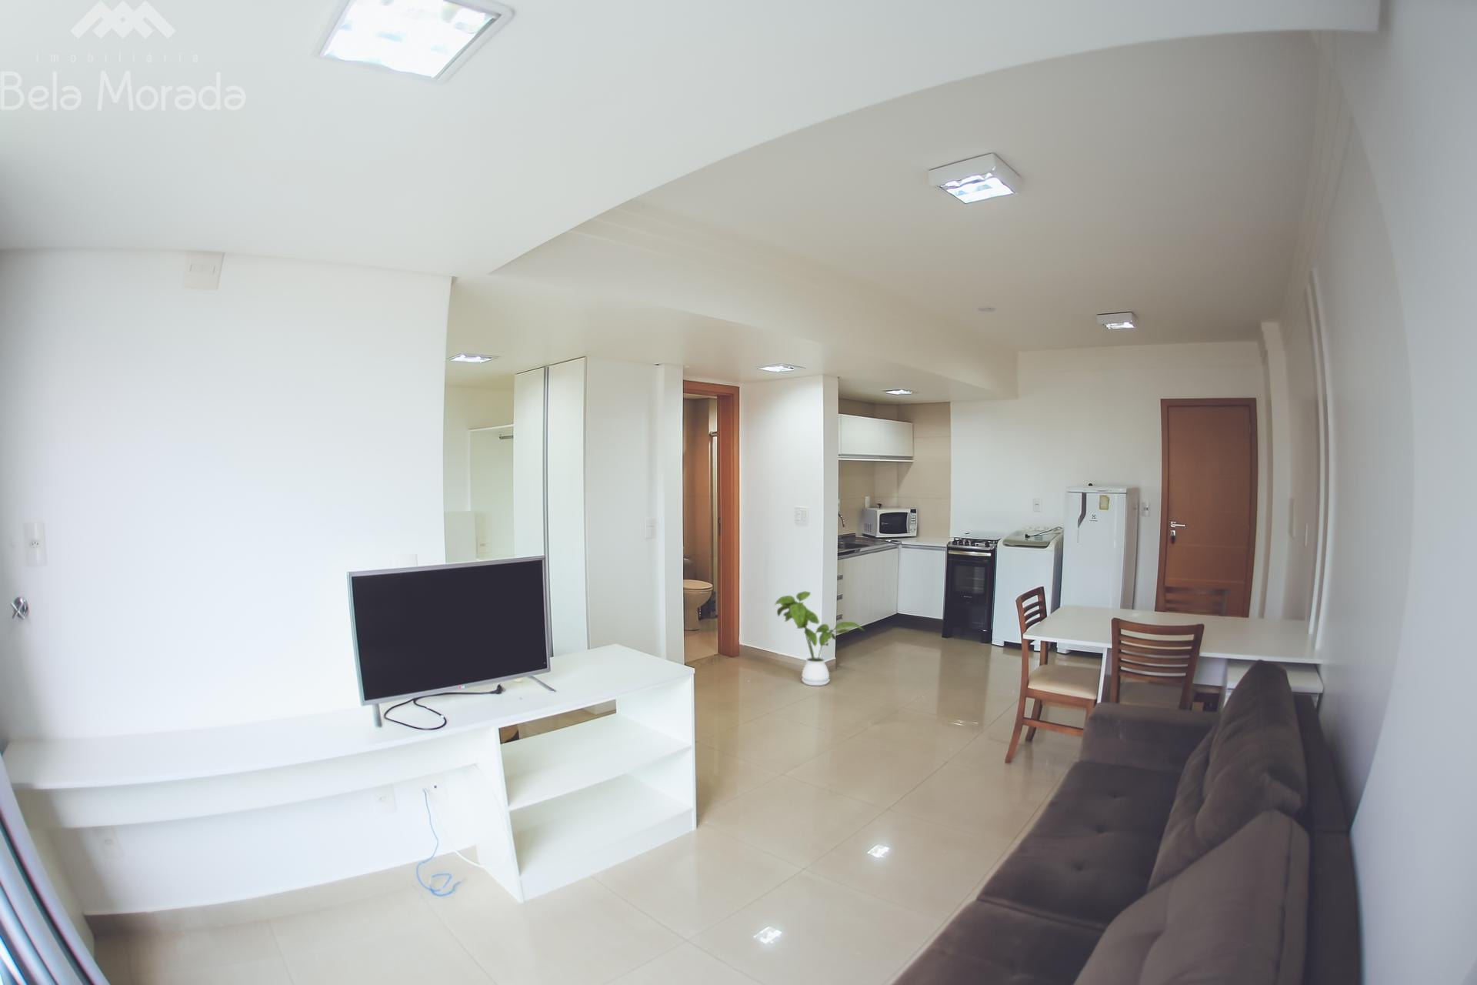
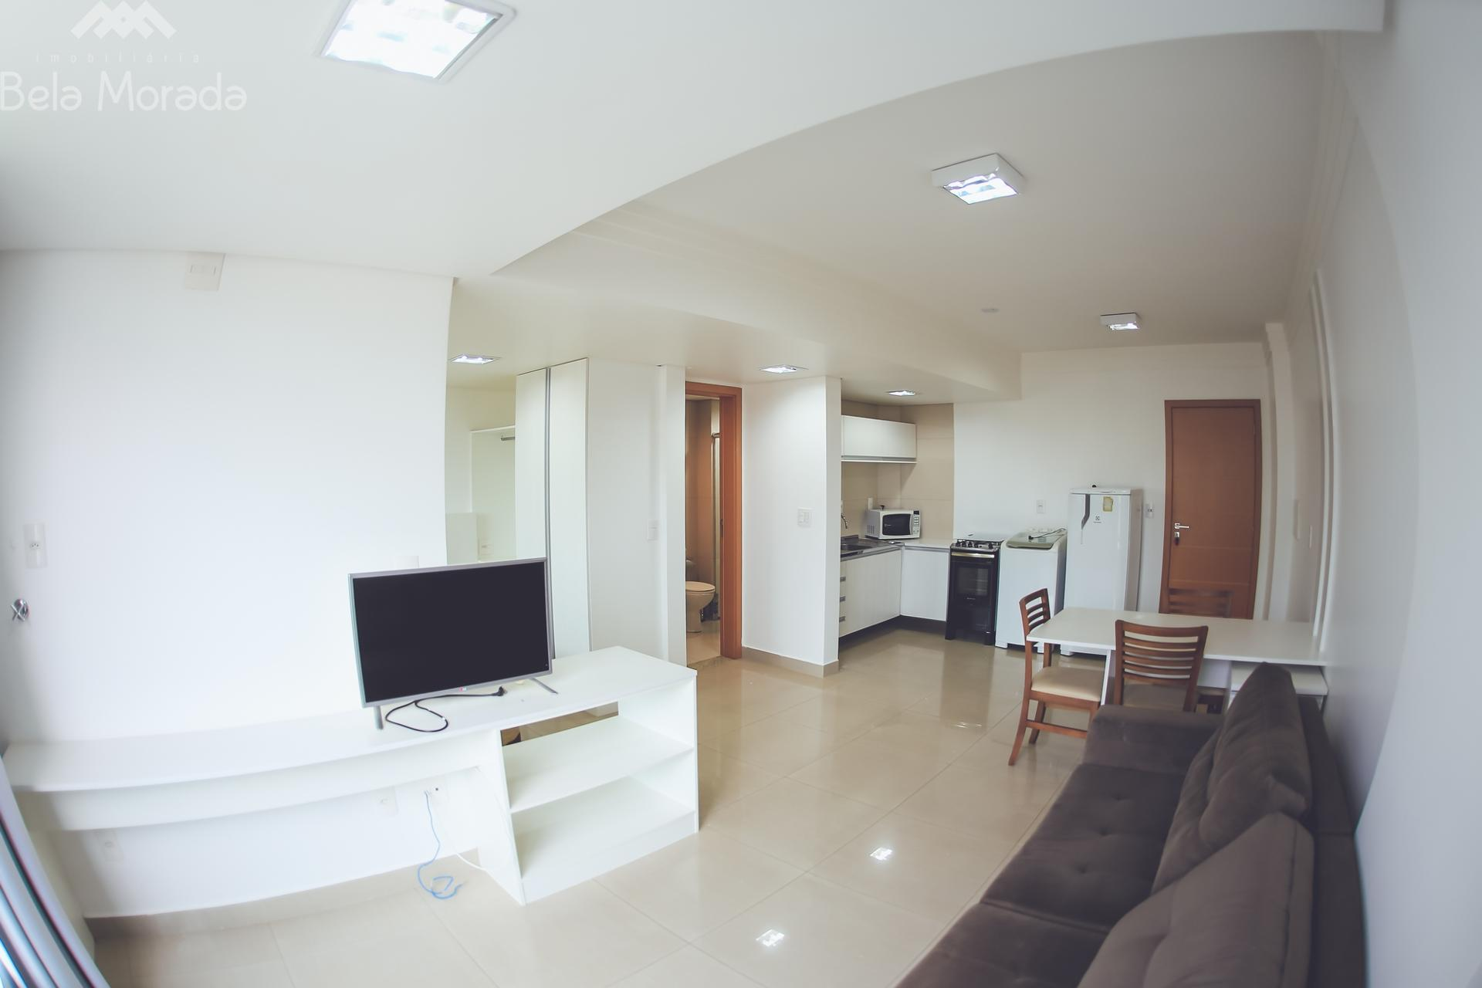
- house plant (810, 639)
